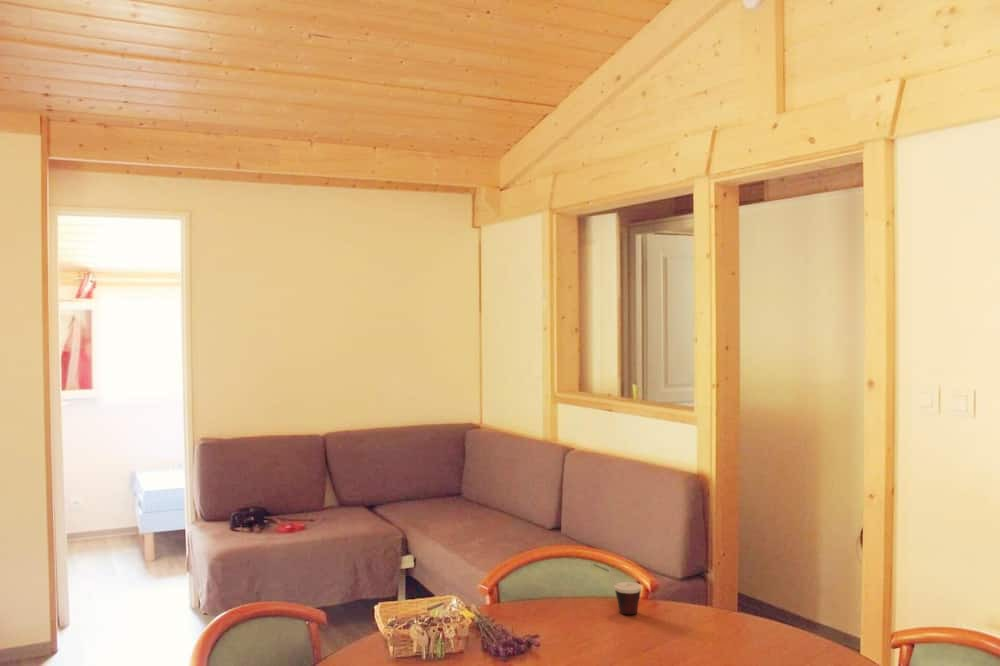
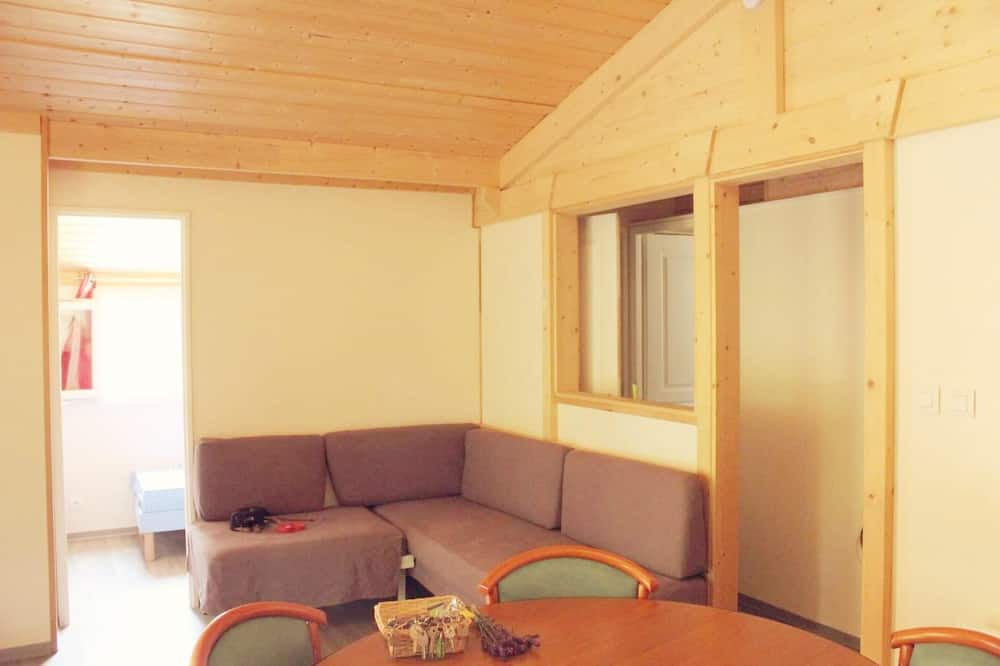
- cup (617, 588)
